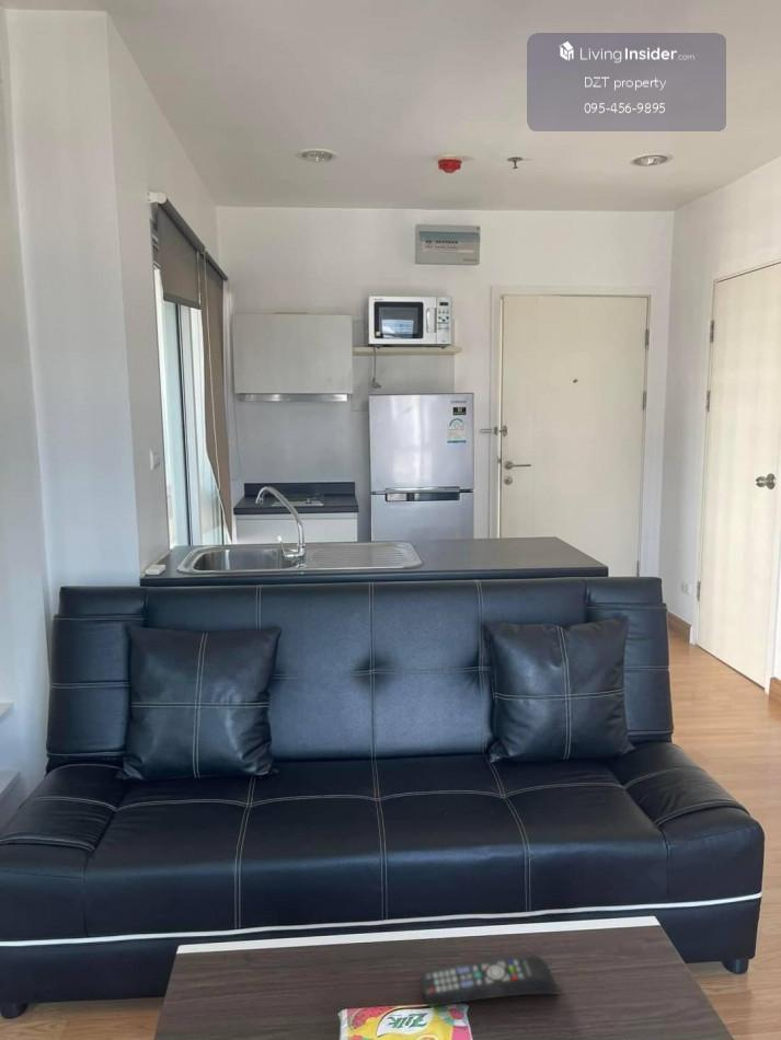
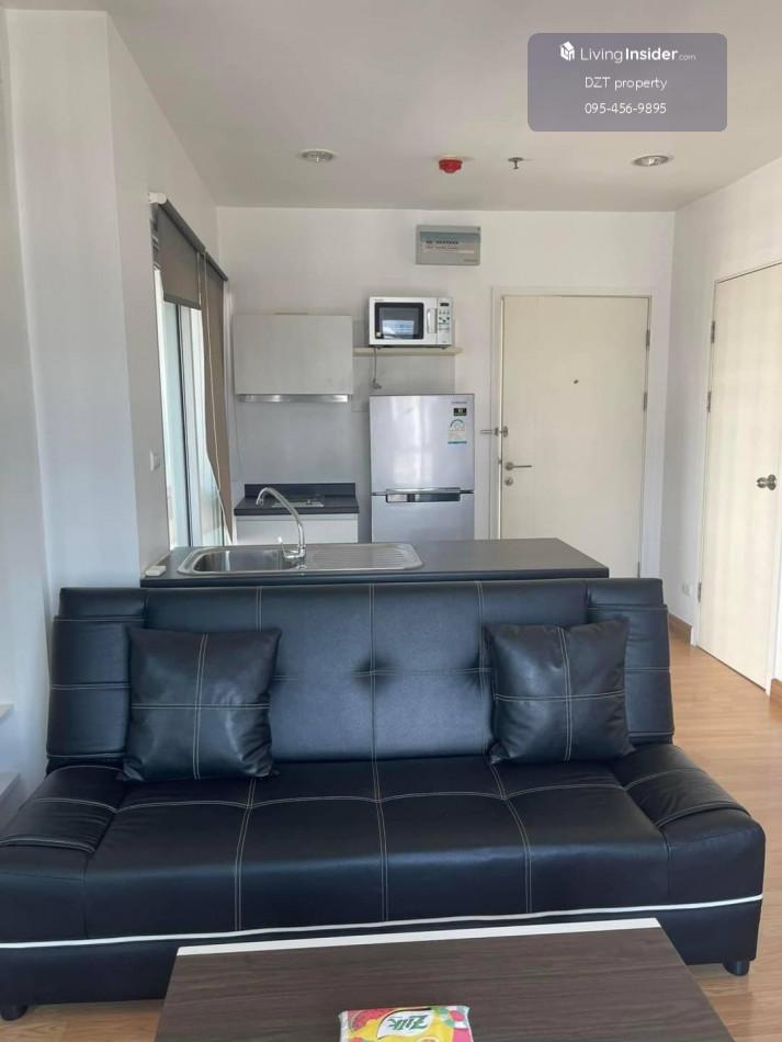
- remote control (489, 981)
